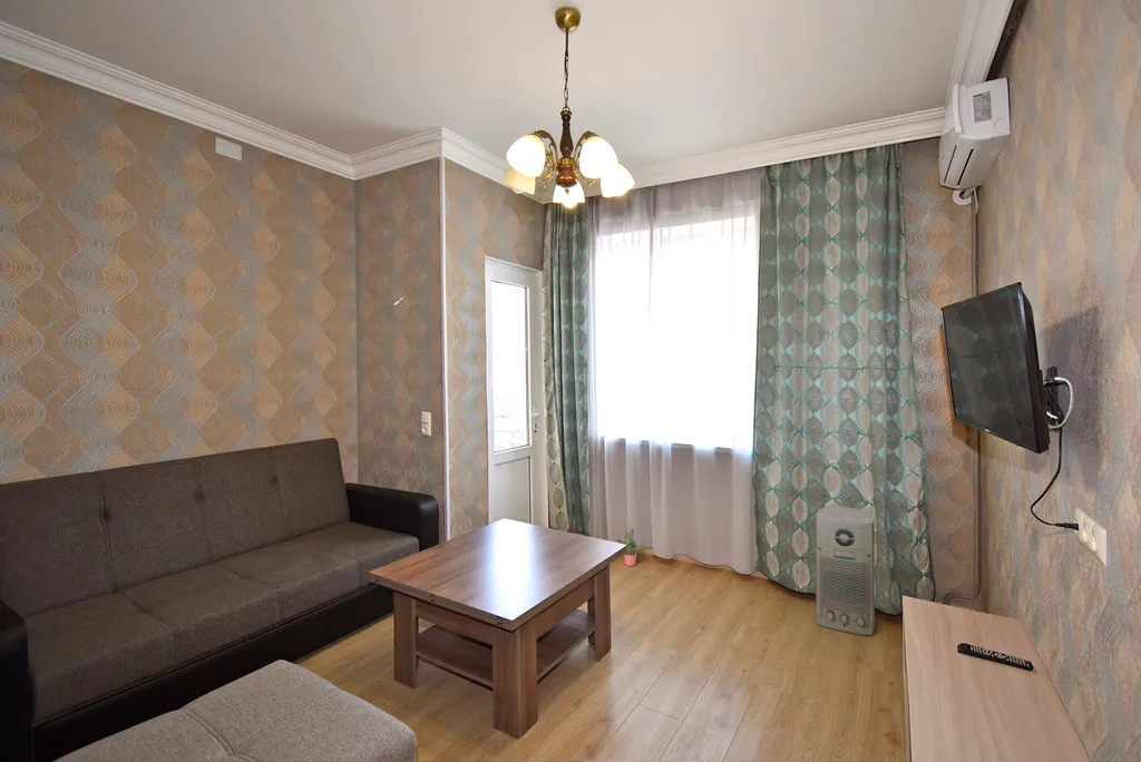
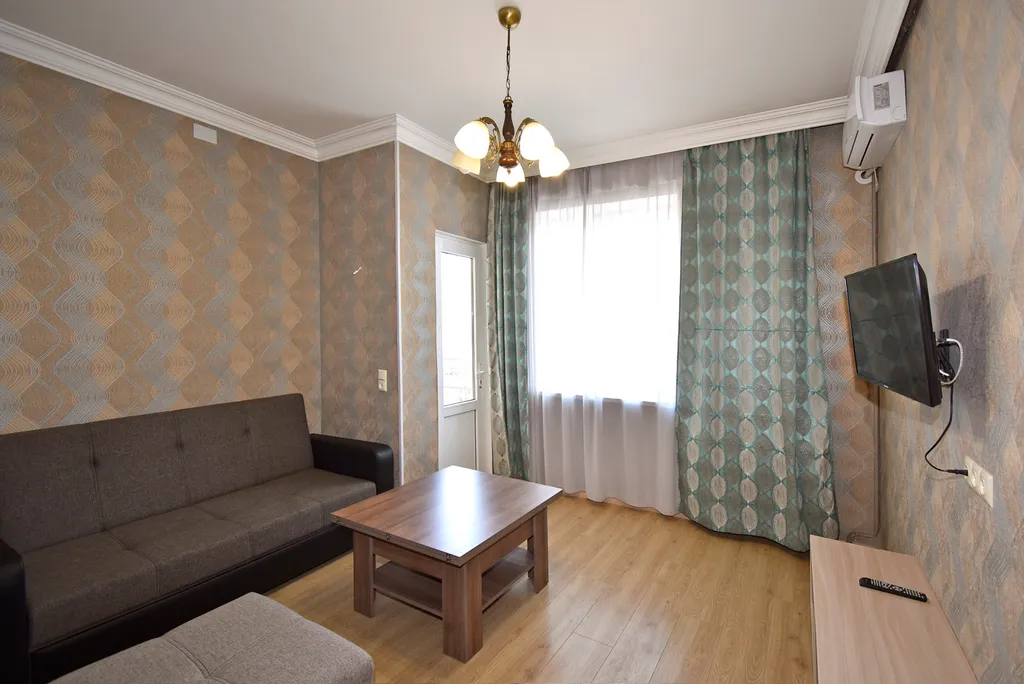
- potted plant (632, 548)
- air purifier (845, 566)
